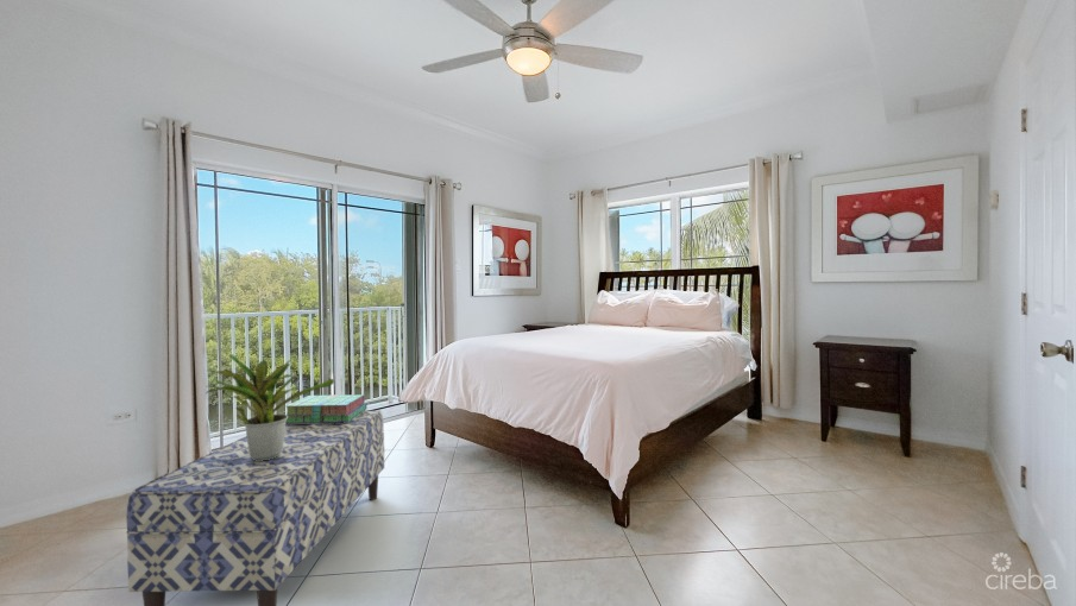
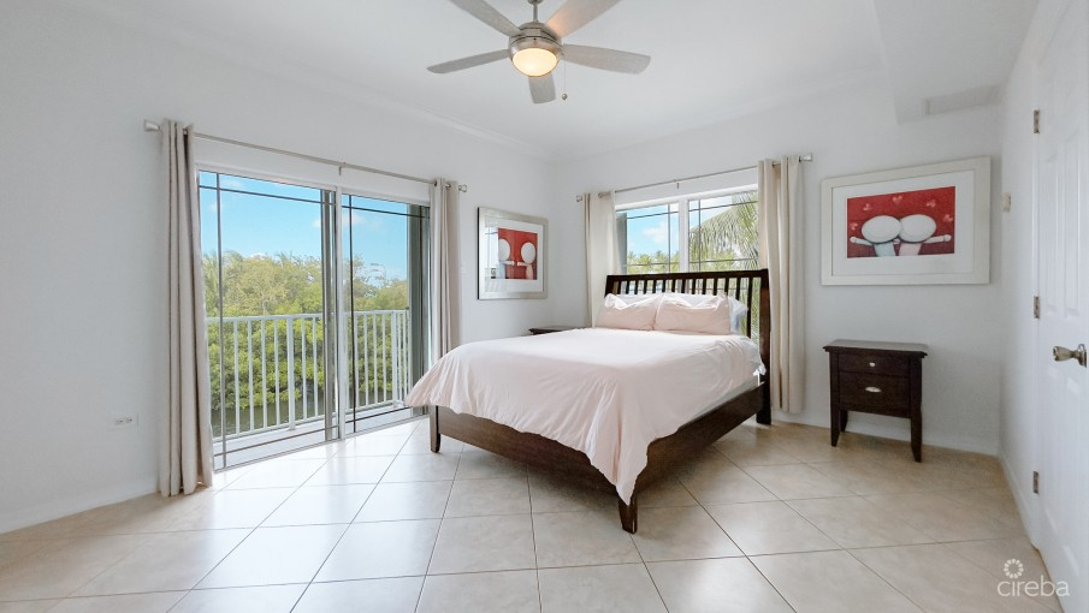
- bench (289, 493)
- potted plant (262, 404)
- stack of books (327, 408)
